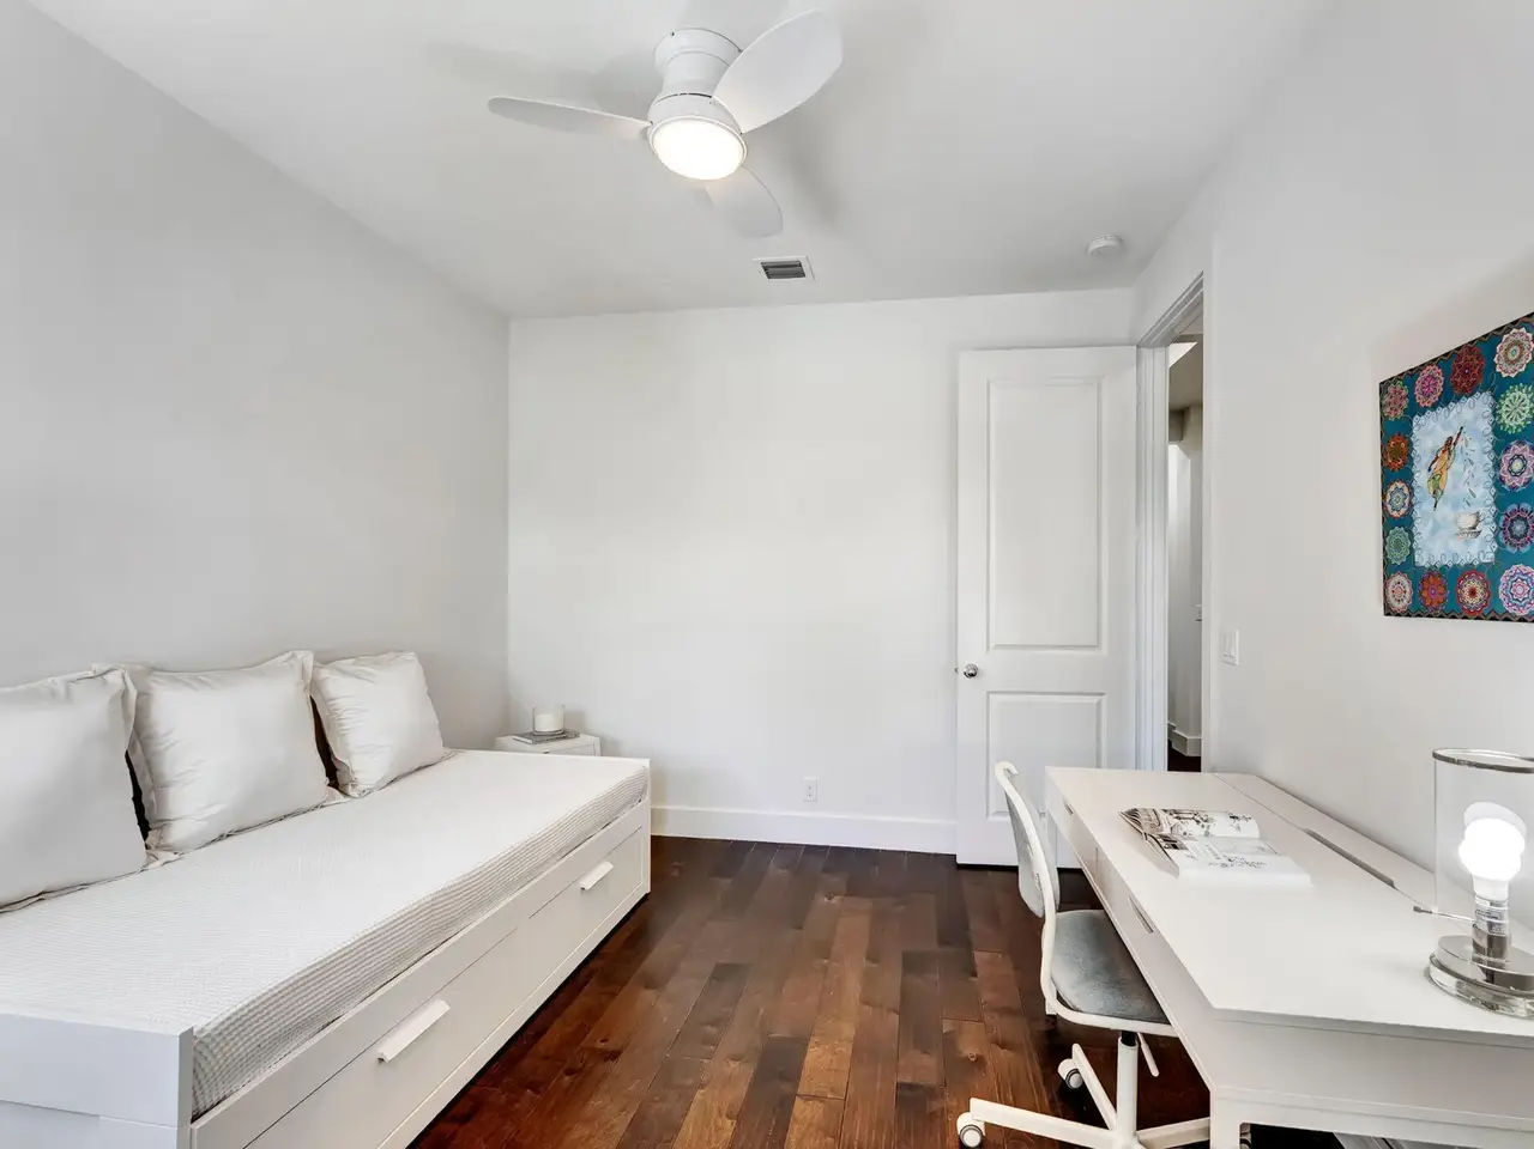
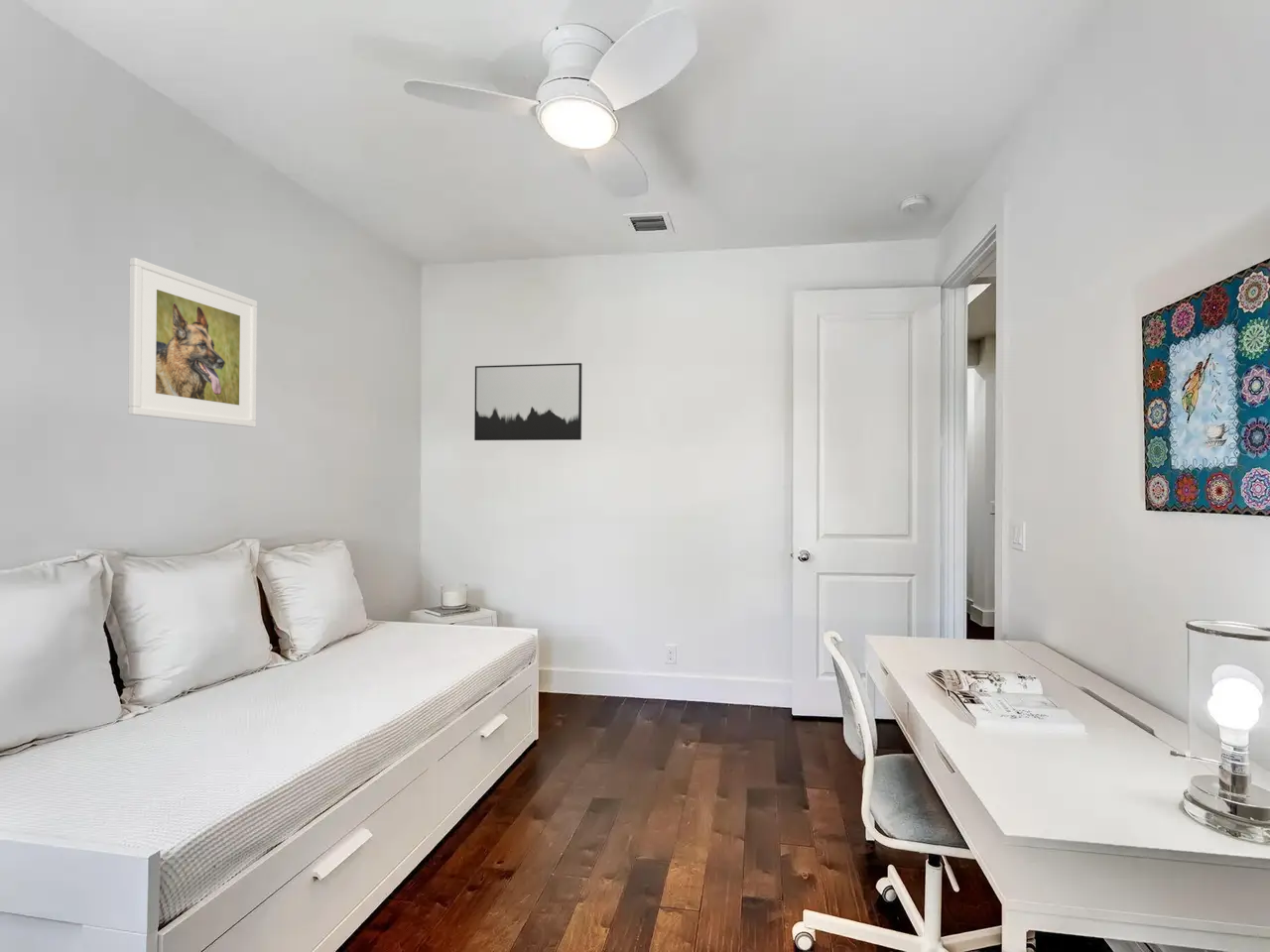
+ wall art (527, 402)
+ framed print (199, 351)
